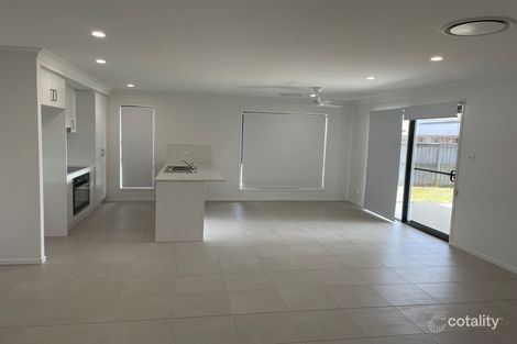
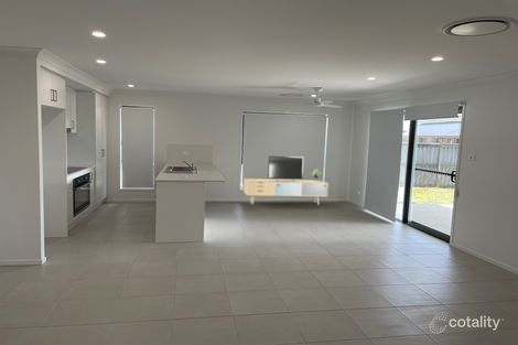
+ media console (285, 180)
